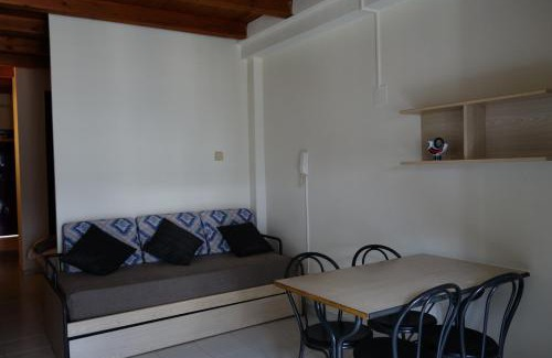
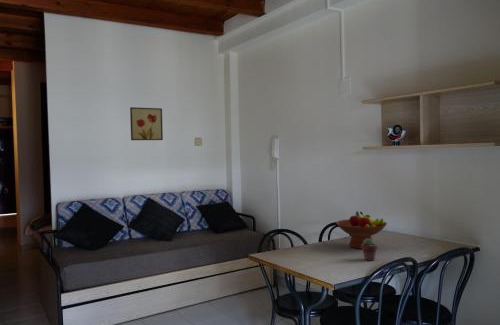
+ wall art (146, 124)
+ potted succulent (369, 248)
+ fruit bowl (361, 230)
